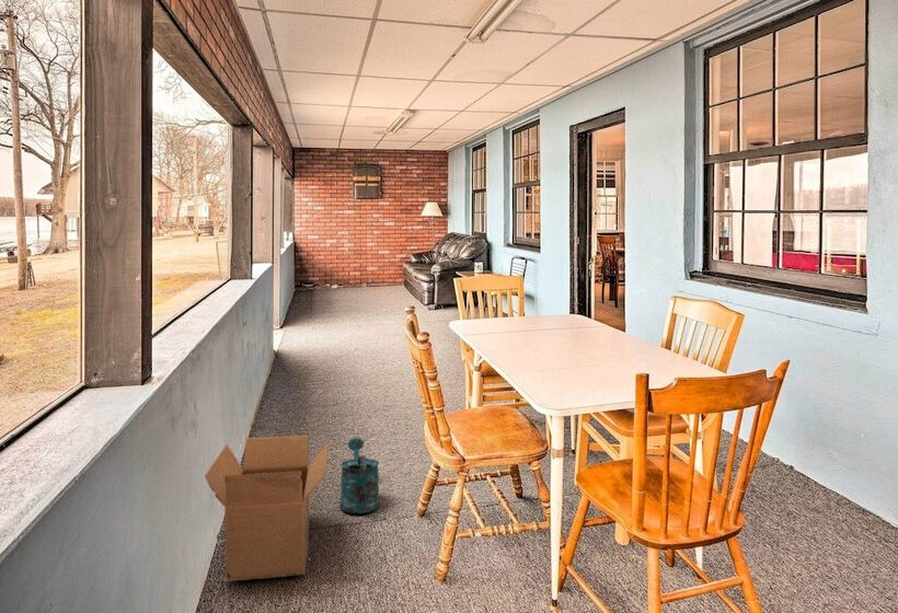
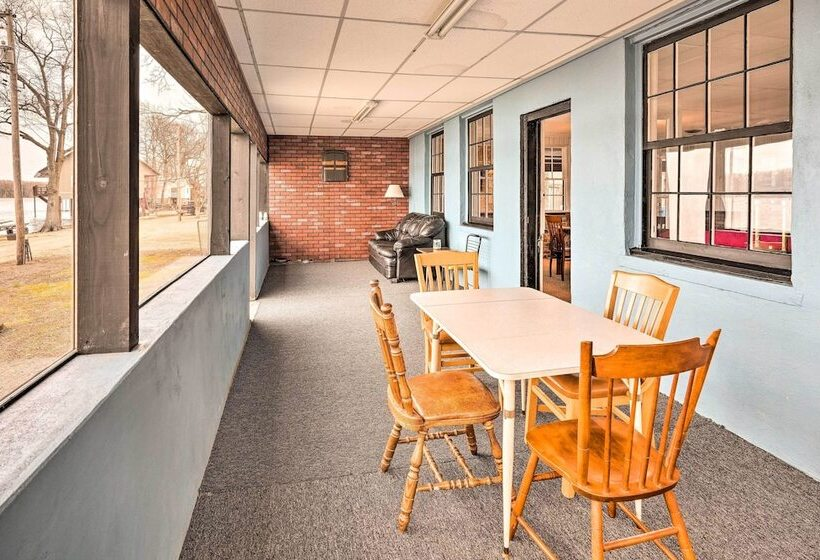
- watering can (358, 473)
- cardboard box (273, 501)
